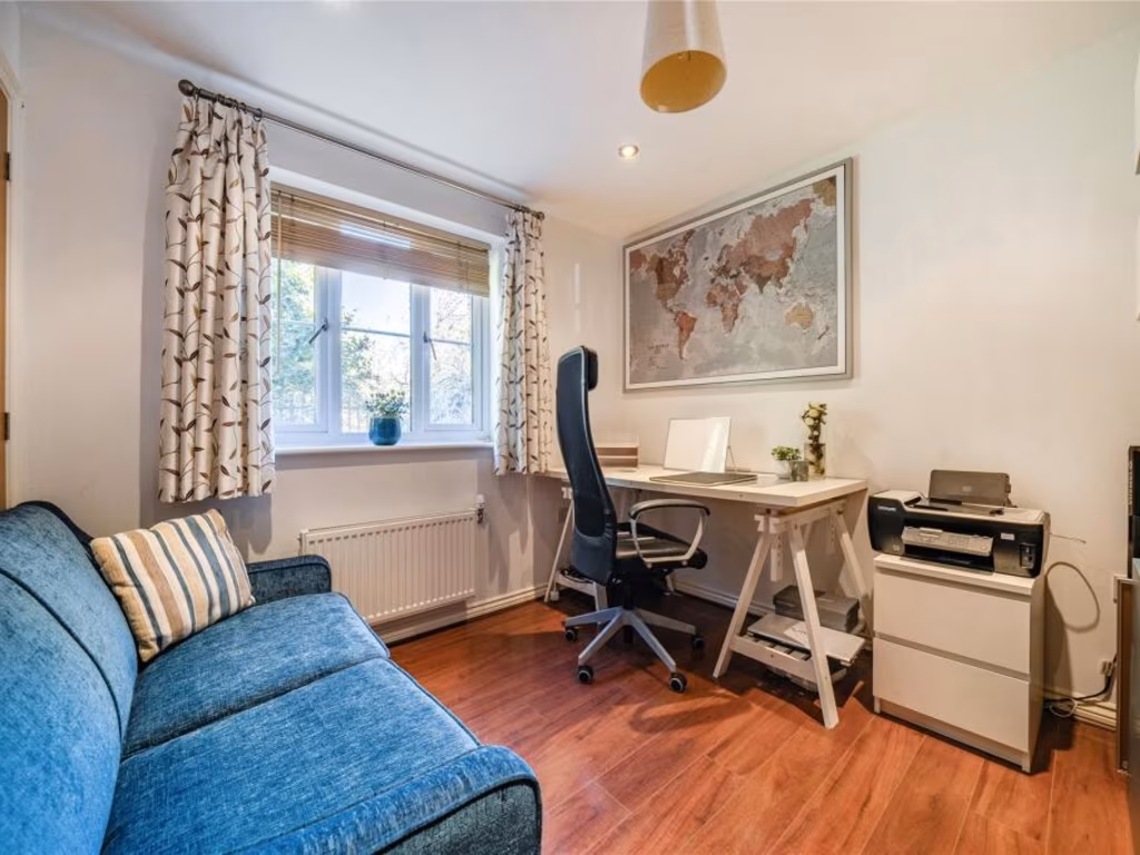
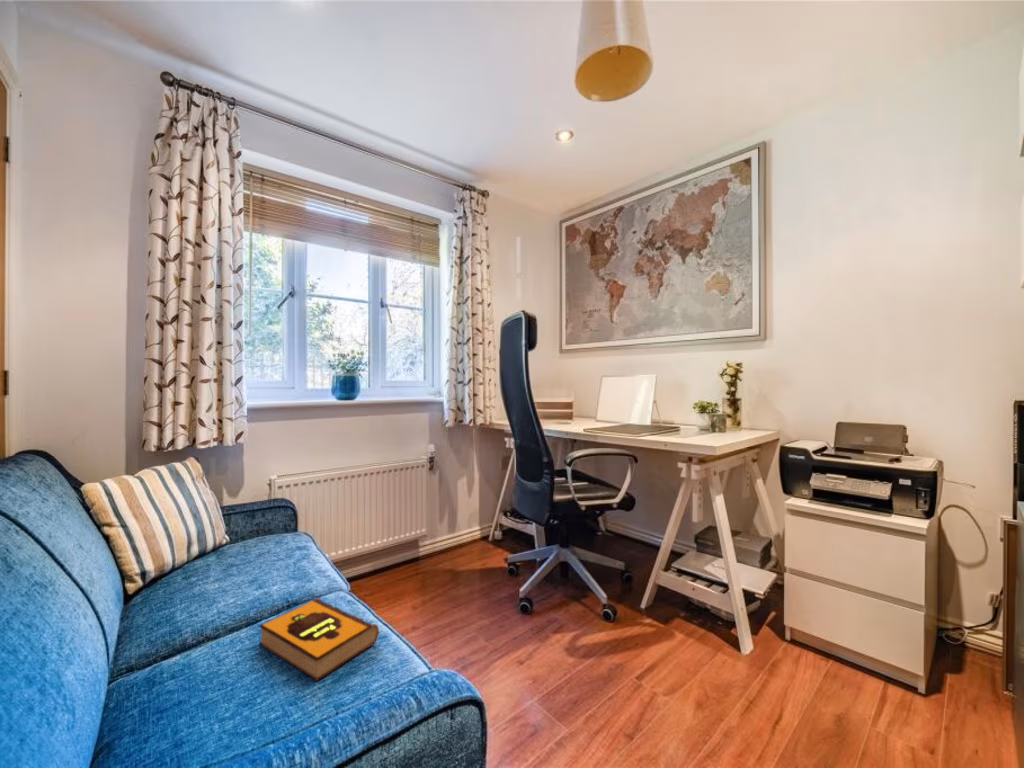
+ hardback book (319, 632)
